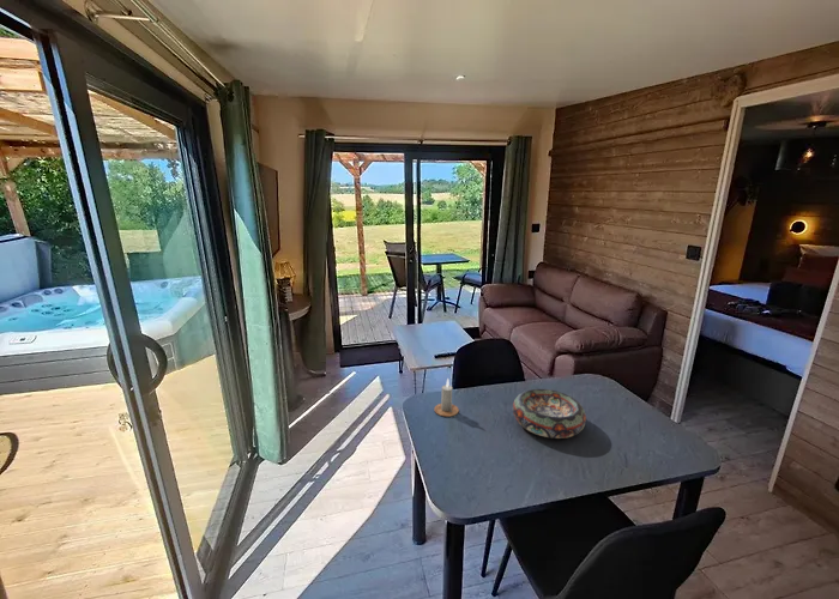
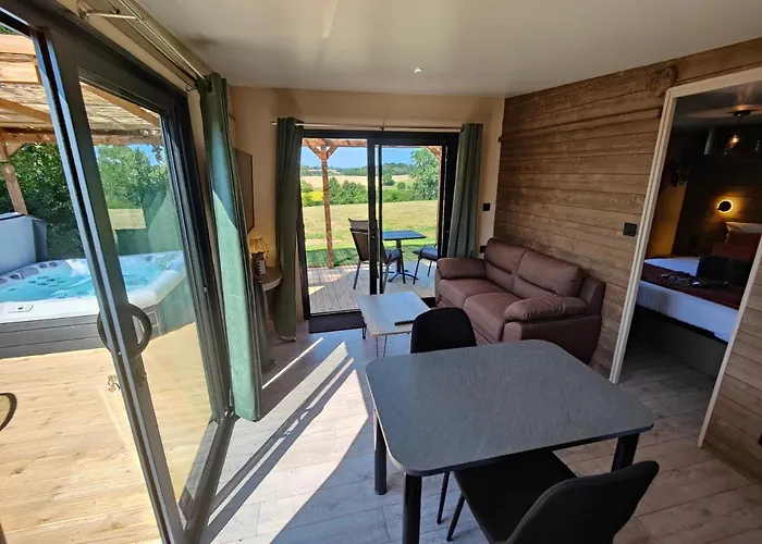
- candle (446, 393)
- decorative bowl (548, 412)
